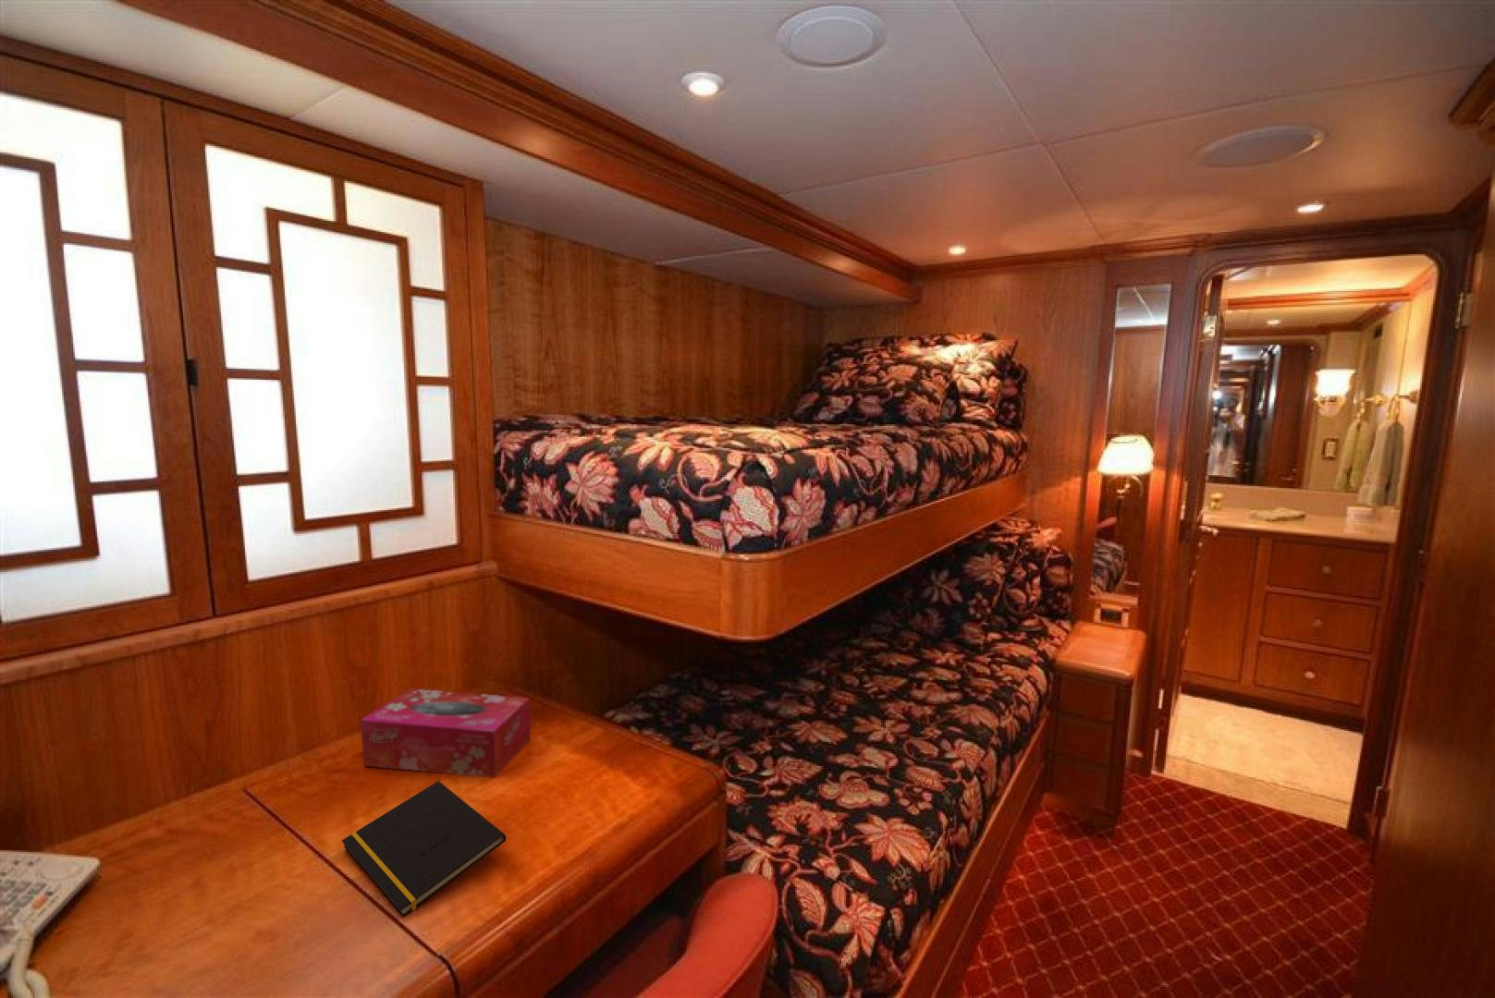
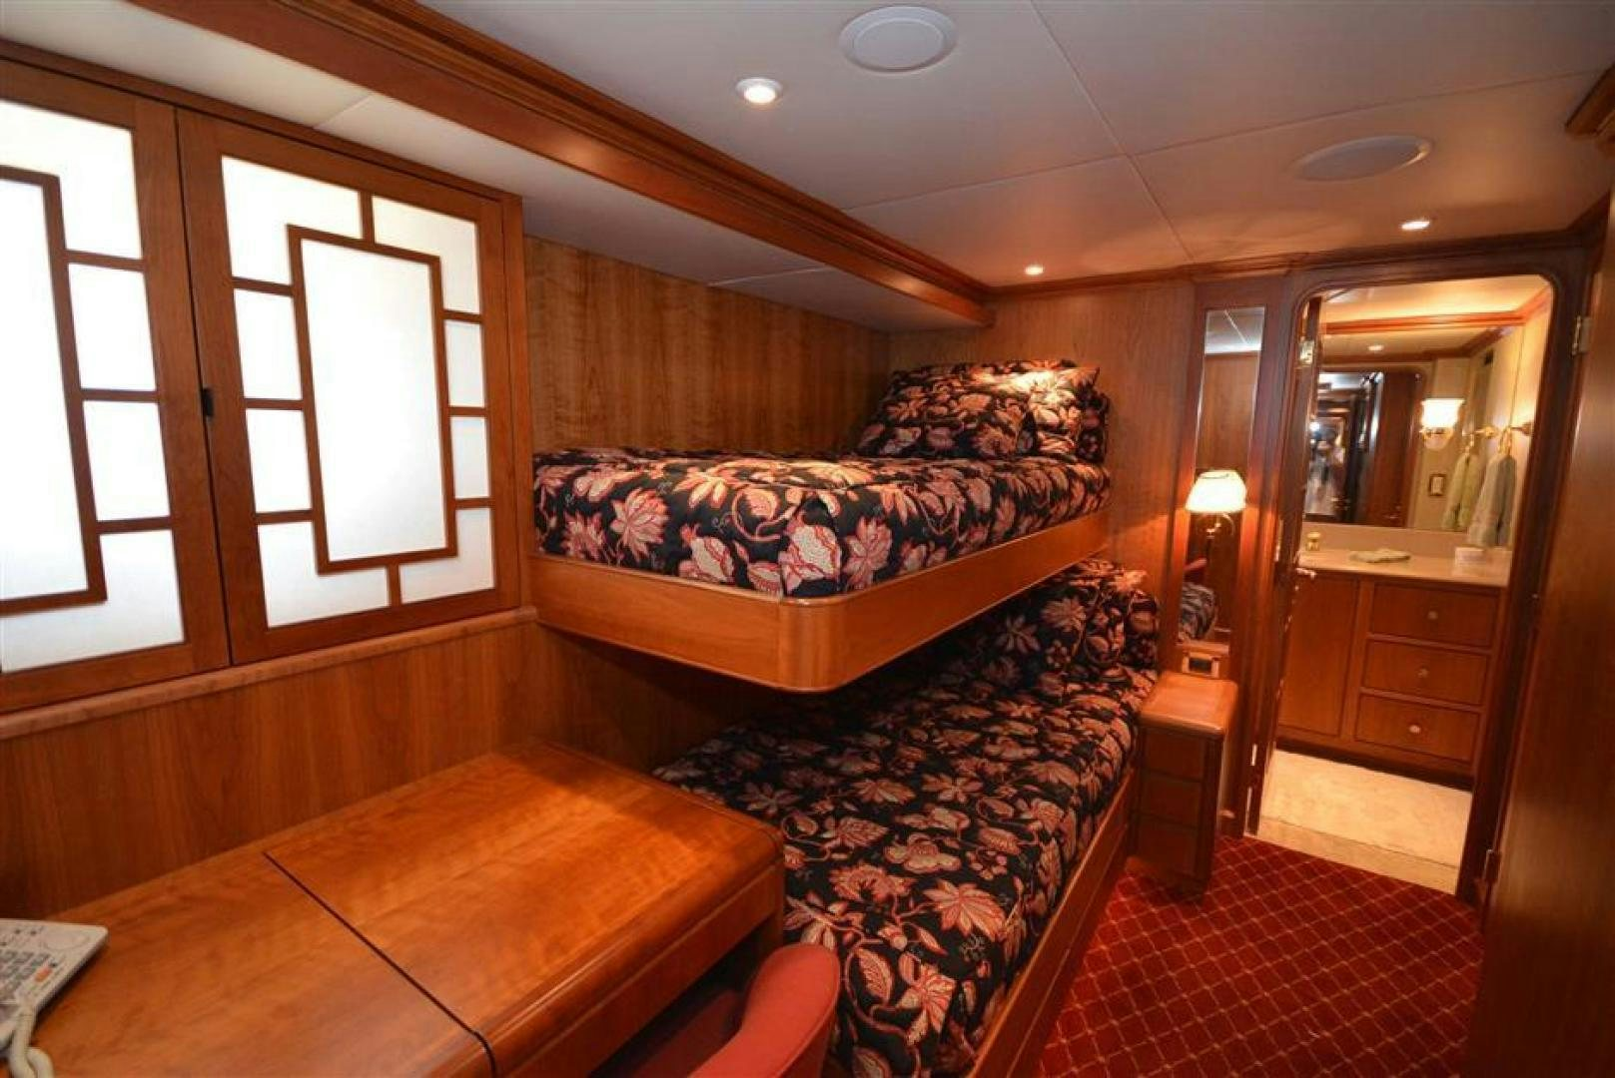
- notepad (422, 840)
- tissue box (449, 730)
